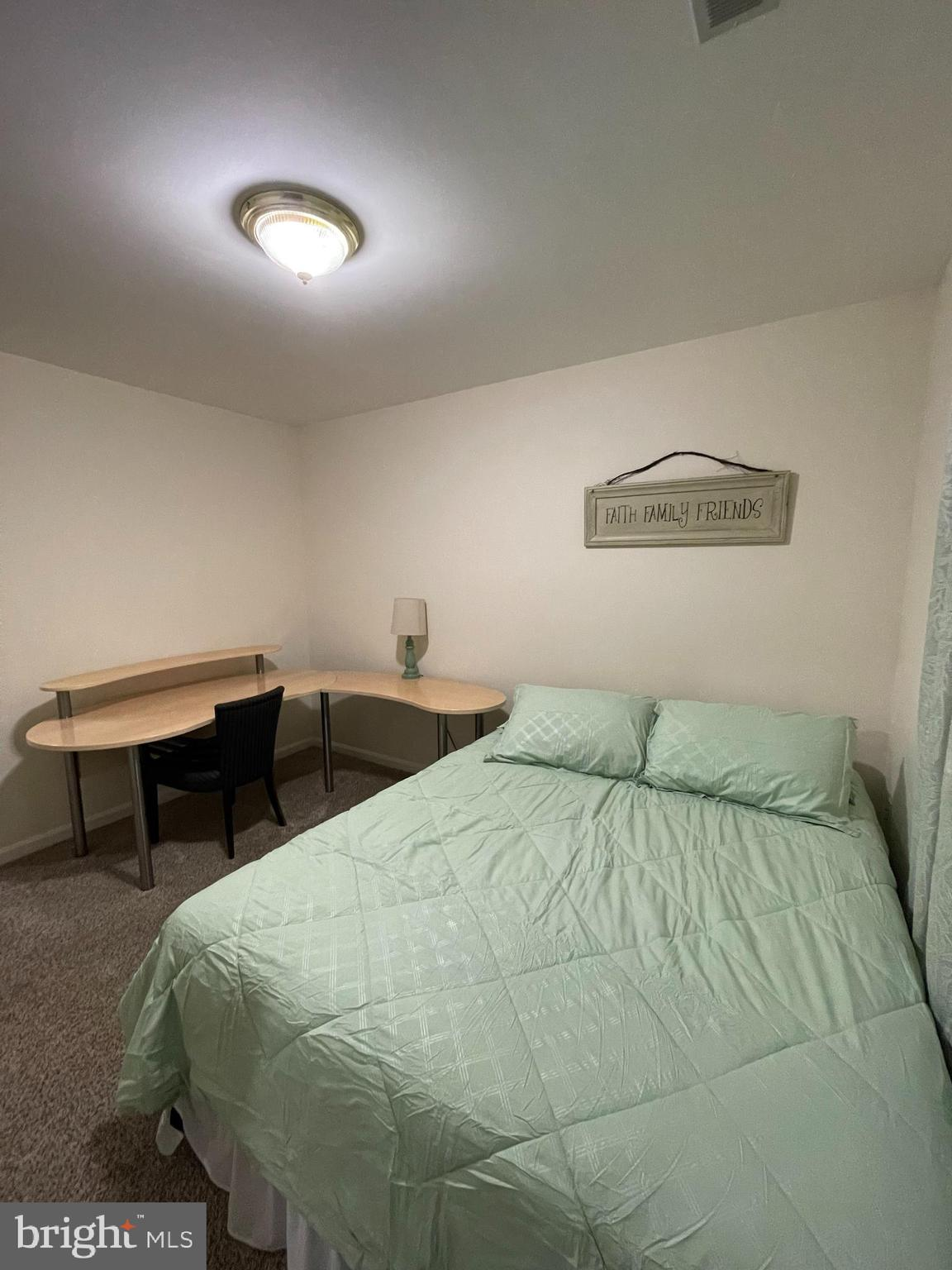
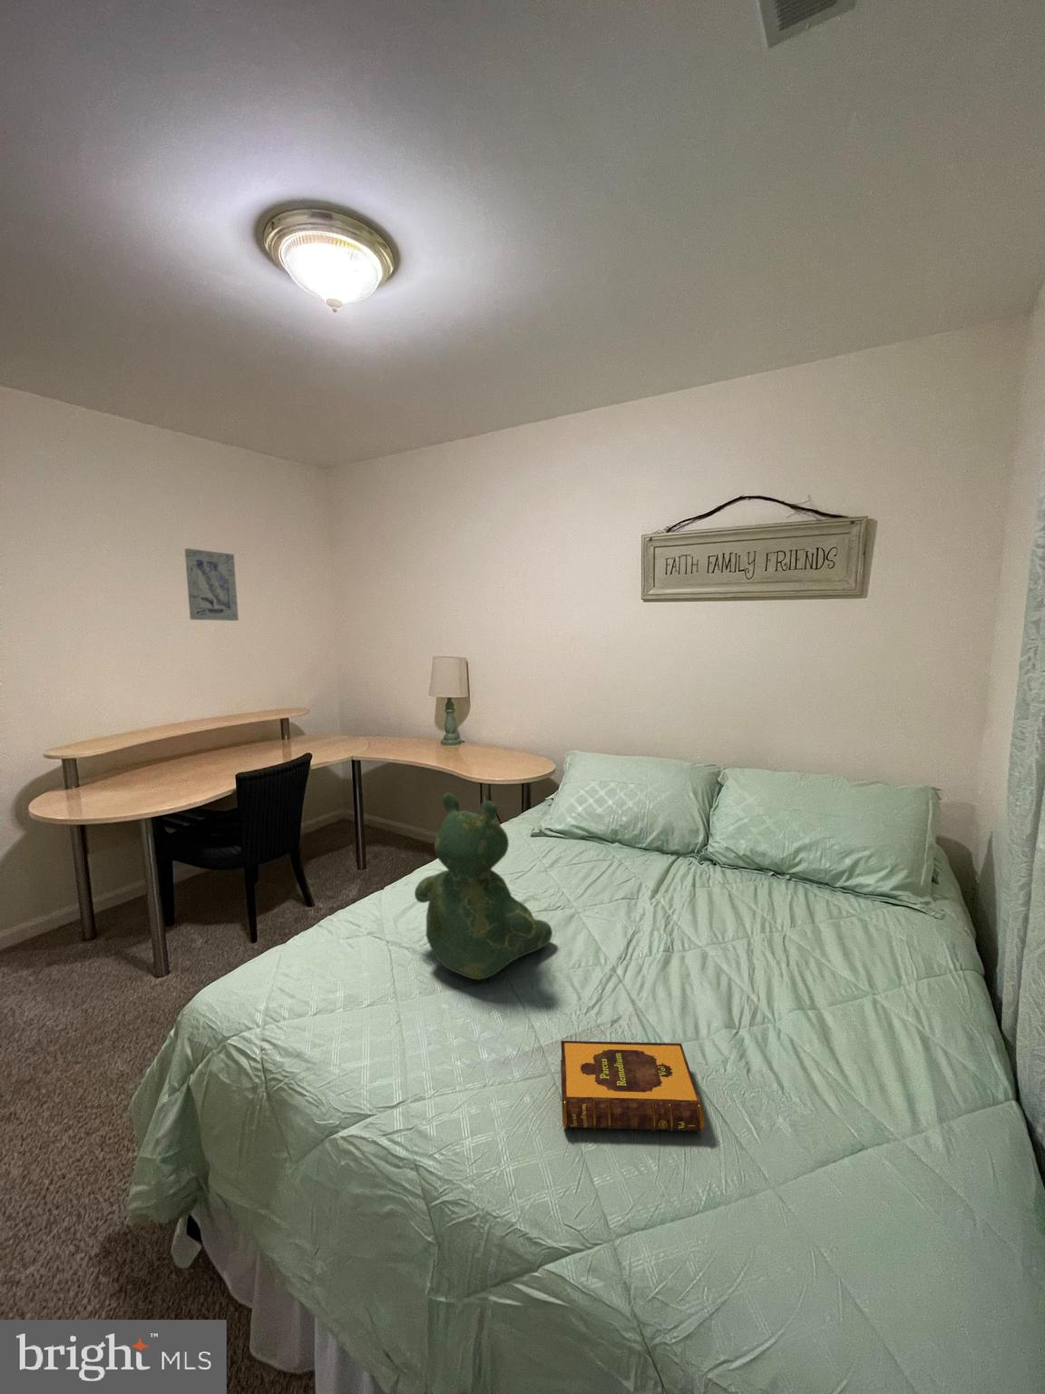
+ teddy bear (487, 875)
+ hardback book (626, 1086)
+ wall art (212, 585)
